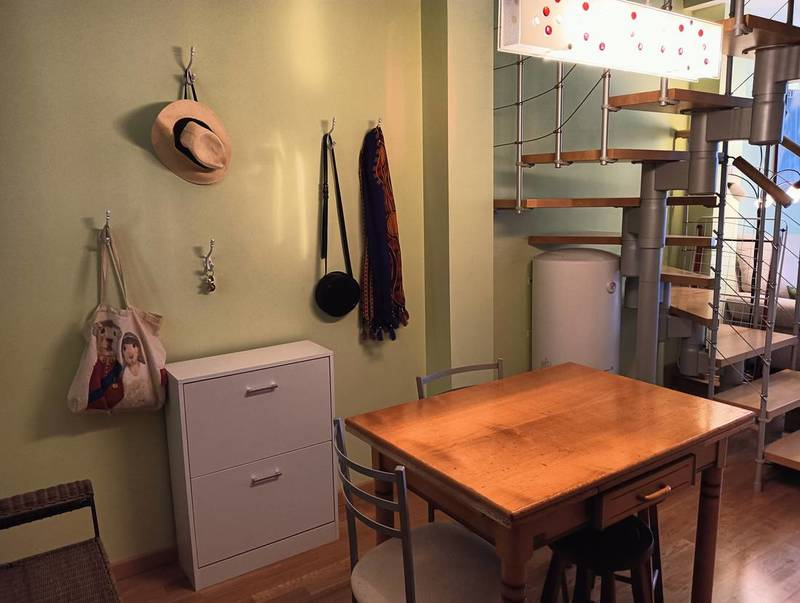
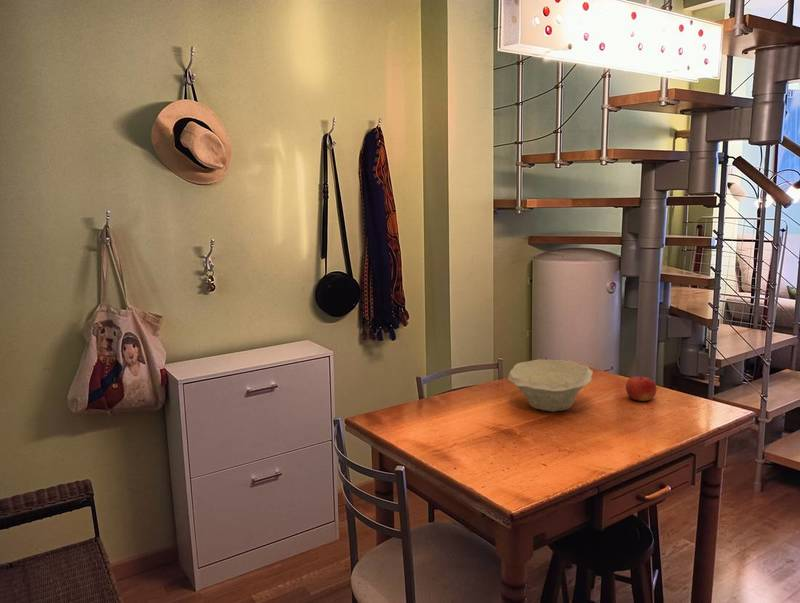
+ bowl (549, 386)
+ fruit (641, 387)
